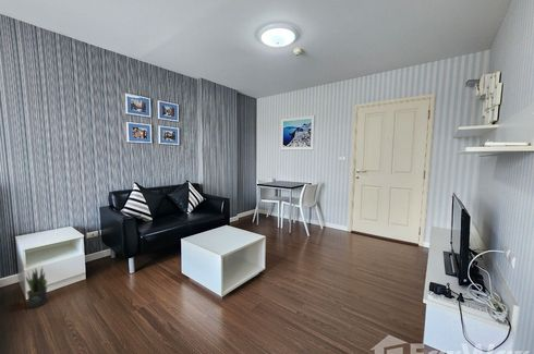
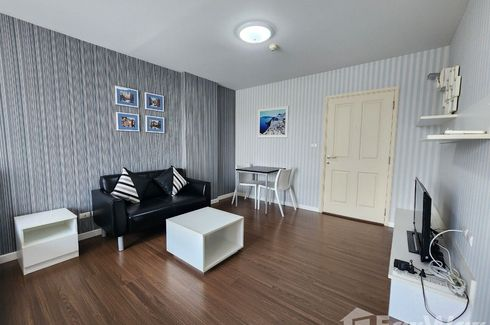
- potted plant (37, 286)
